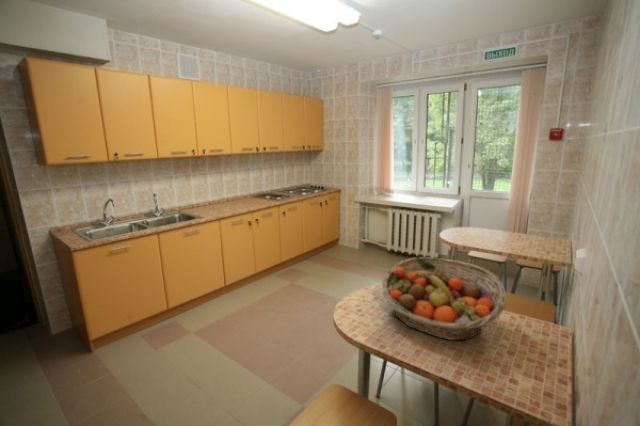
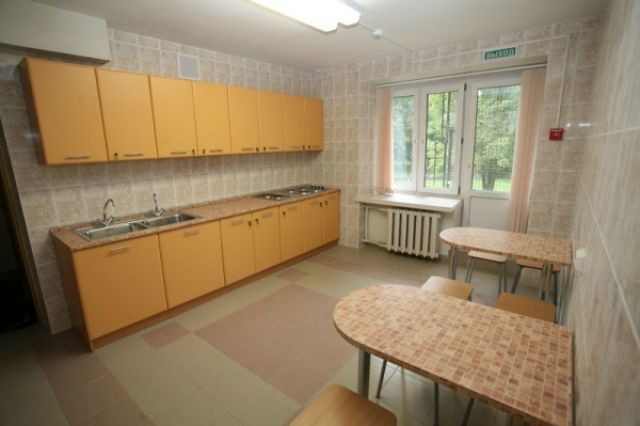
- fruit basket (438, 295)
